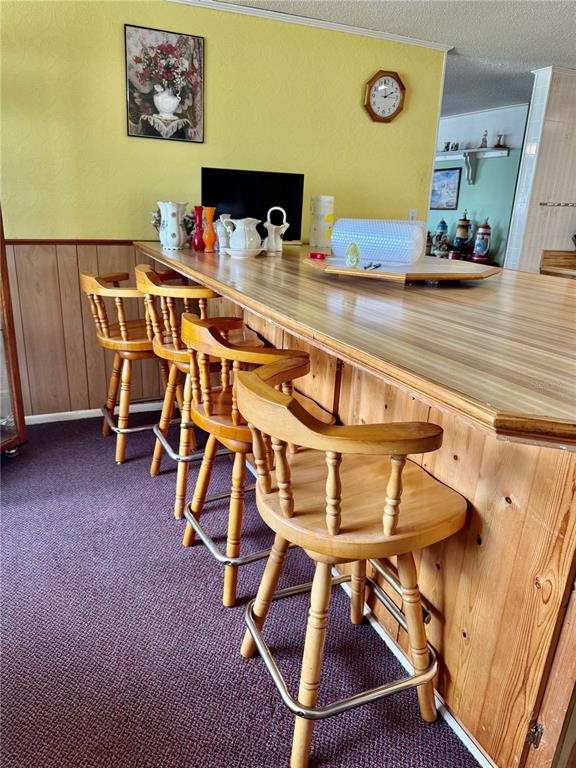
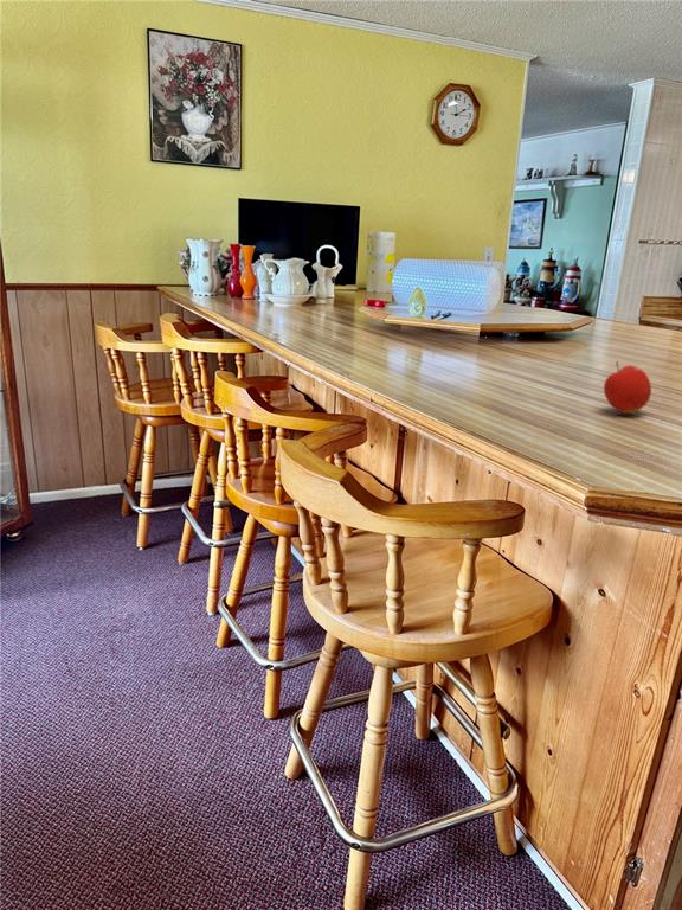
+ fruit (626, 387)
